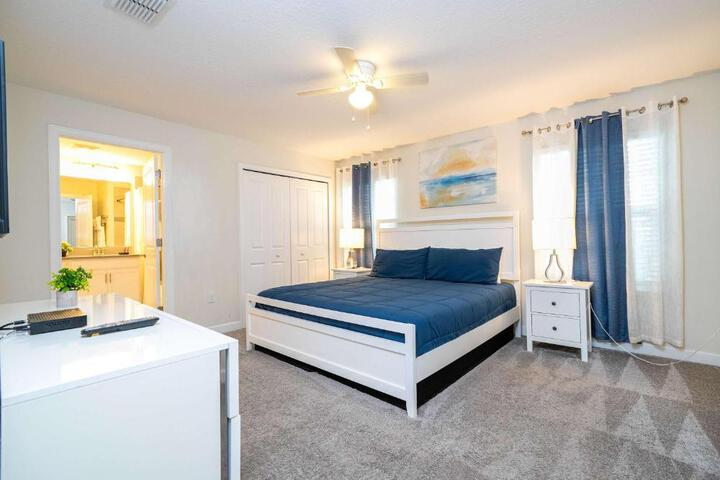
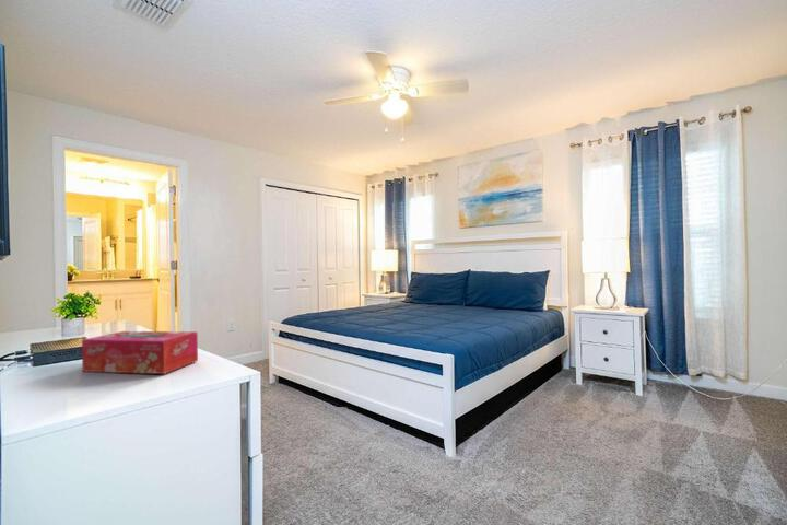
+ tissue box (142, 350)
